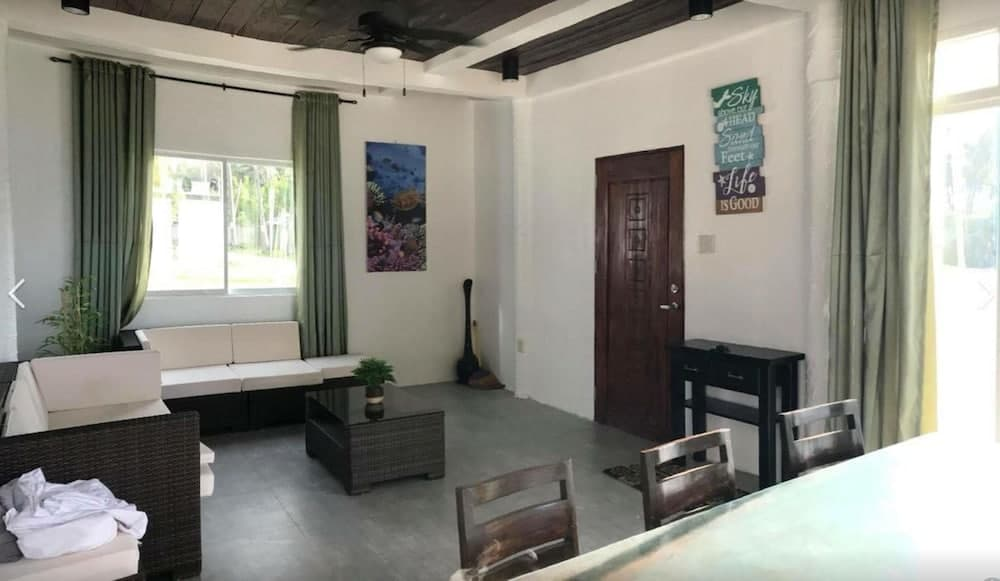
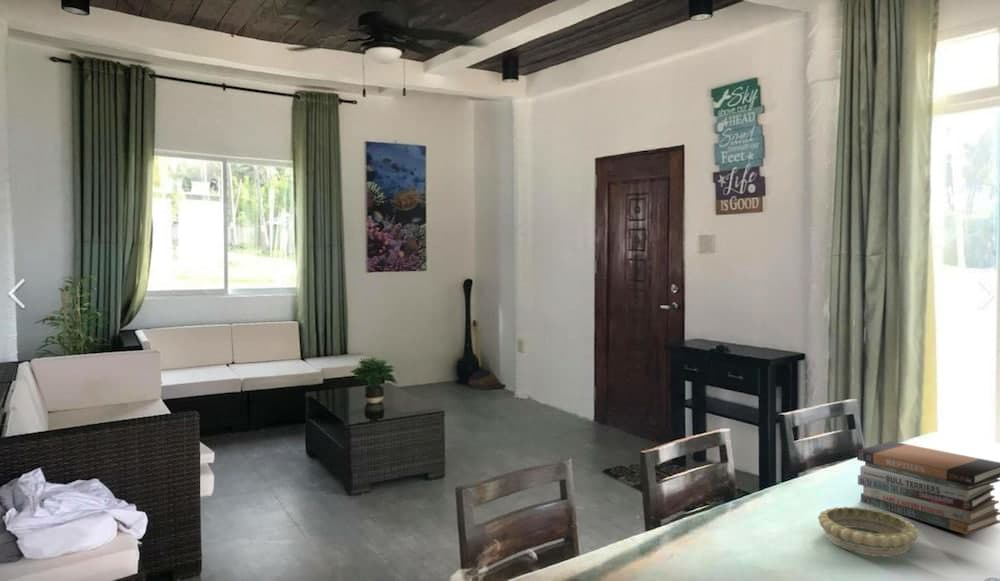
+ decorative bowl (866, 532)
+ book stack (926, 483)
